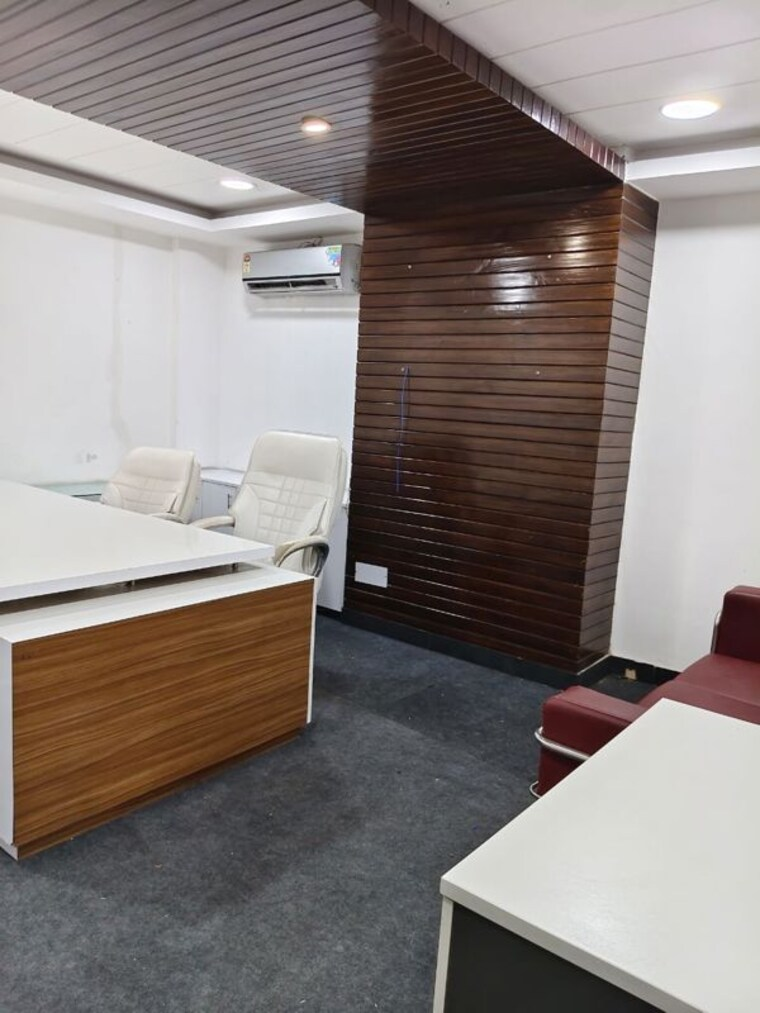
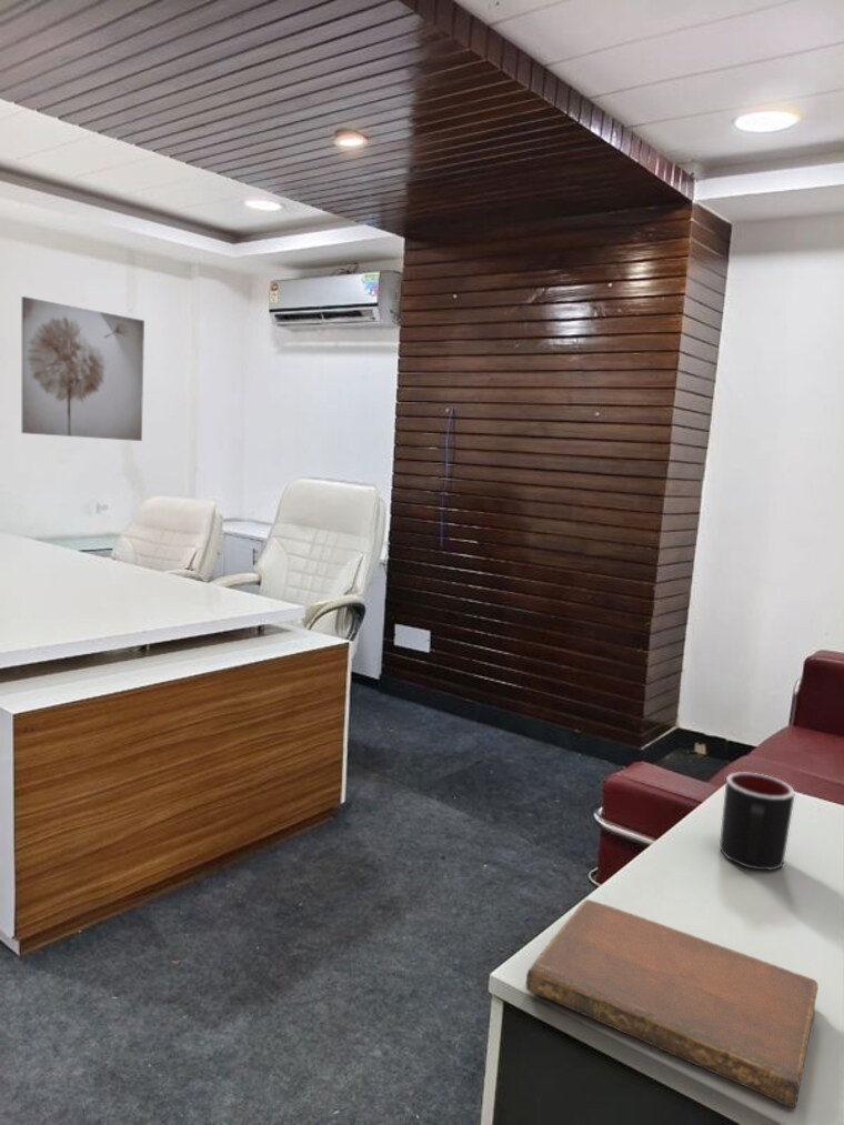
+ mug (754, 825)
+ wall art (86, 373)
+ notebook (673, 986)
